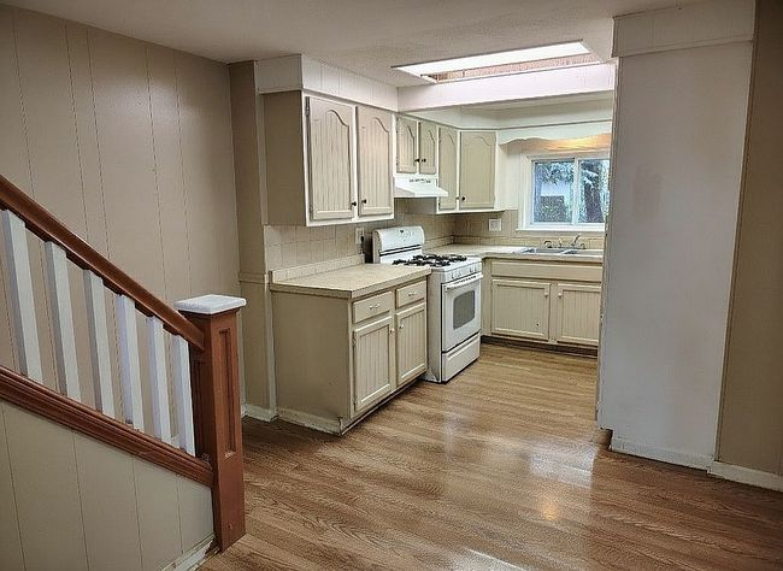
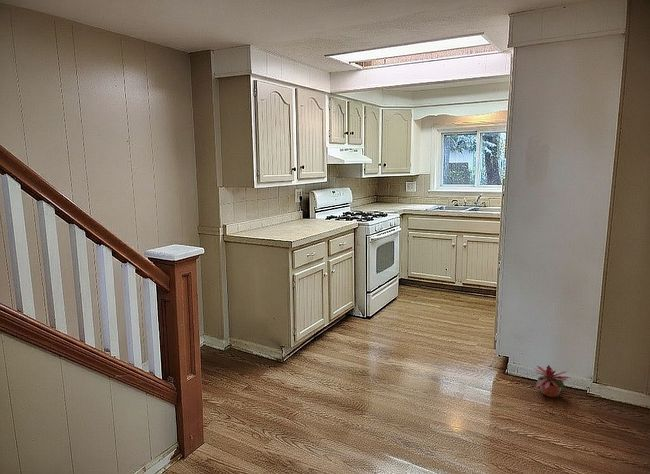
+ potted plant (550, 377)
